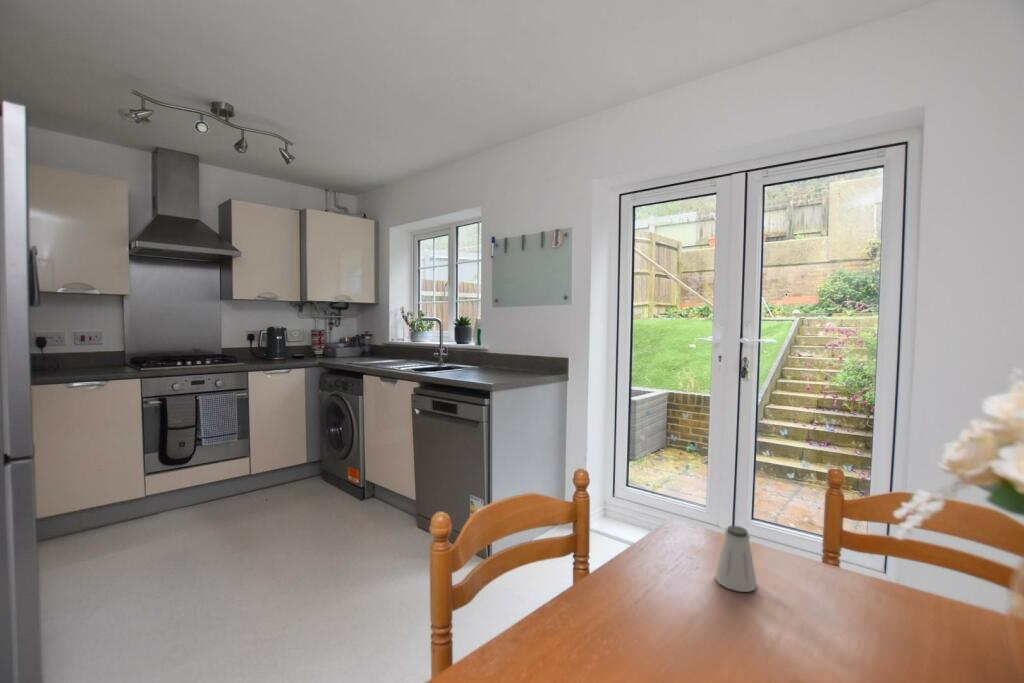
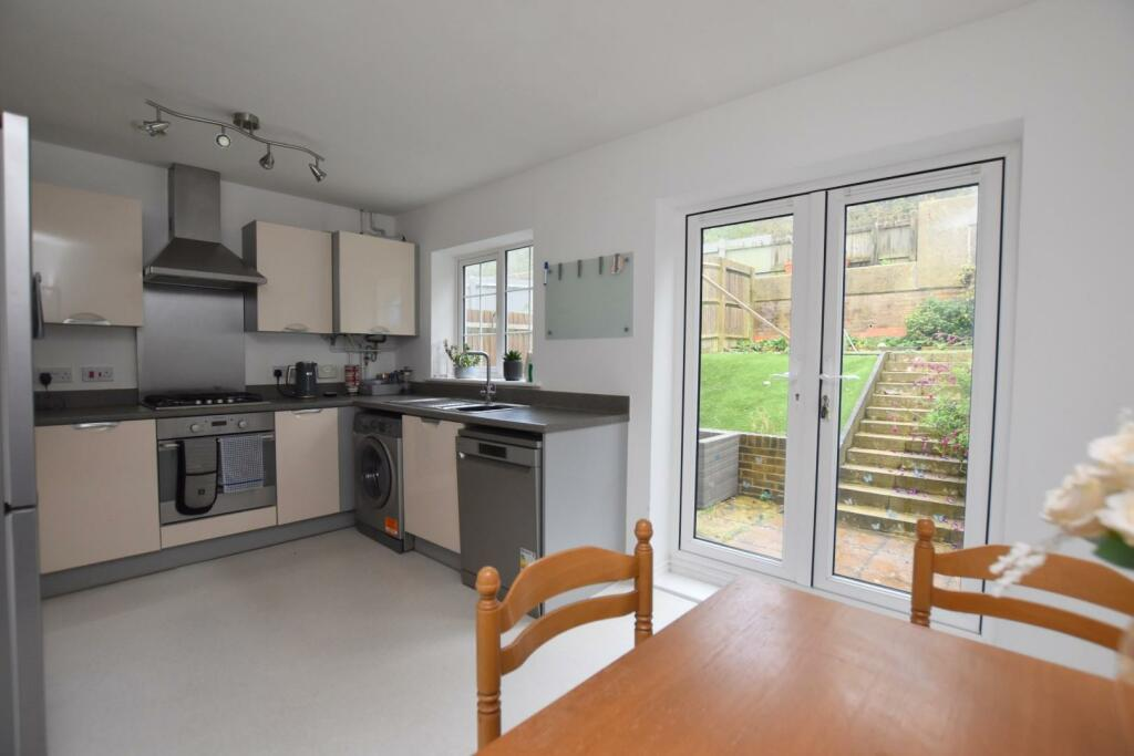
- saltshaker (736, 555)
